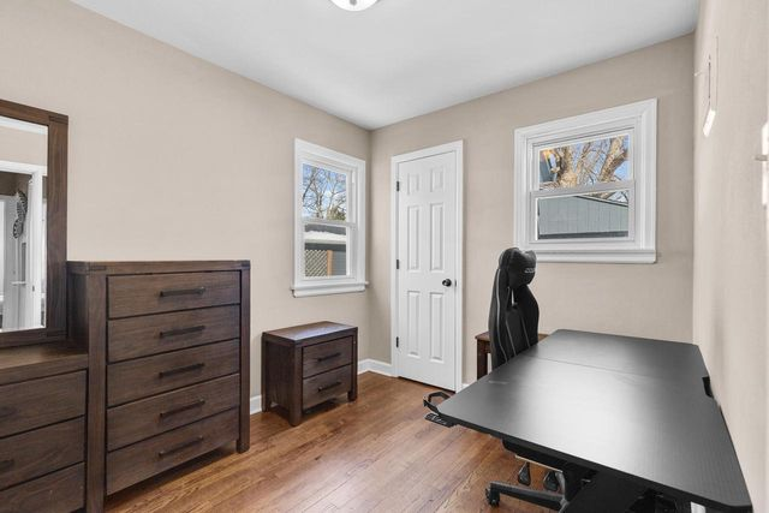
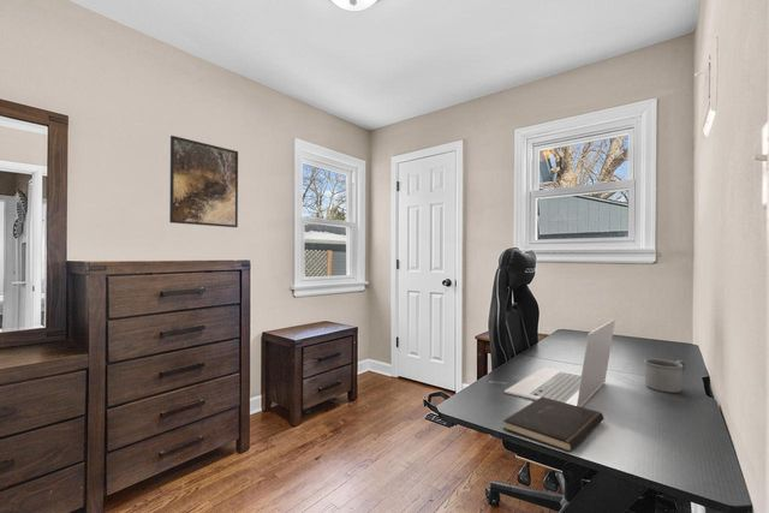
+ hardcover book (554, 420)
+ mug (664, 374)
+ laptop (559, 370)
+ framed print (205, 184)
